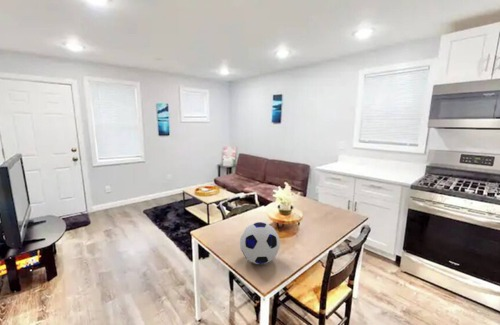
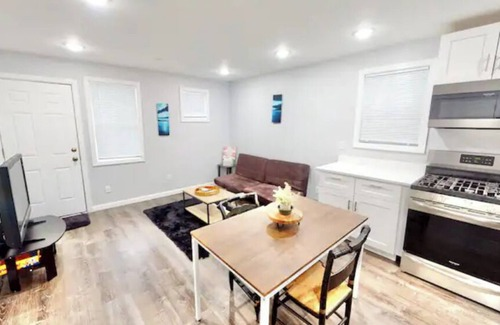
- soccer ball (259, 242)
